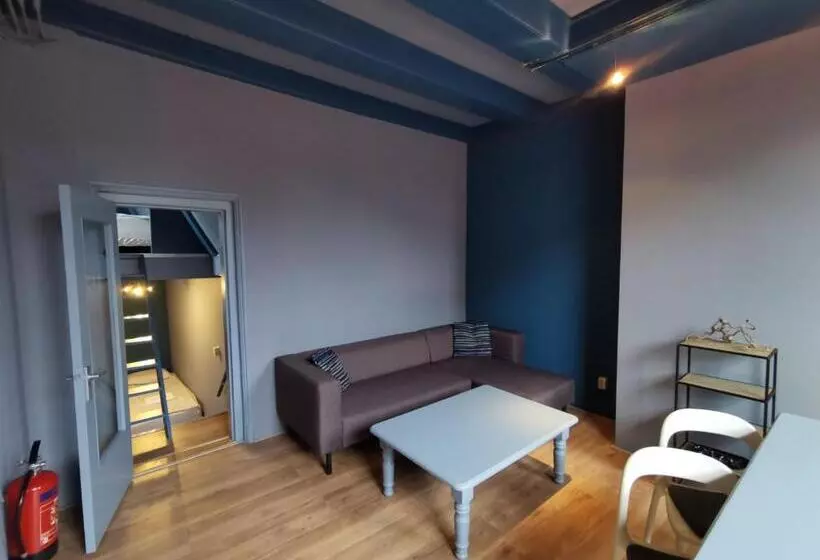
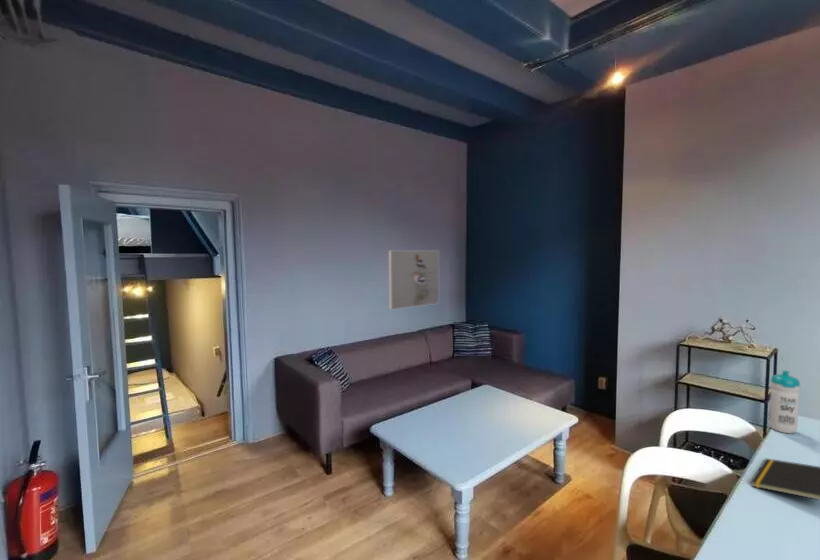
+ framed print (415, 278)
+ notepad (791, 477)
+ water bottle (784, 400)
